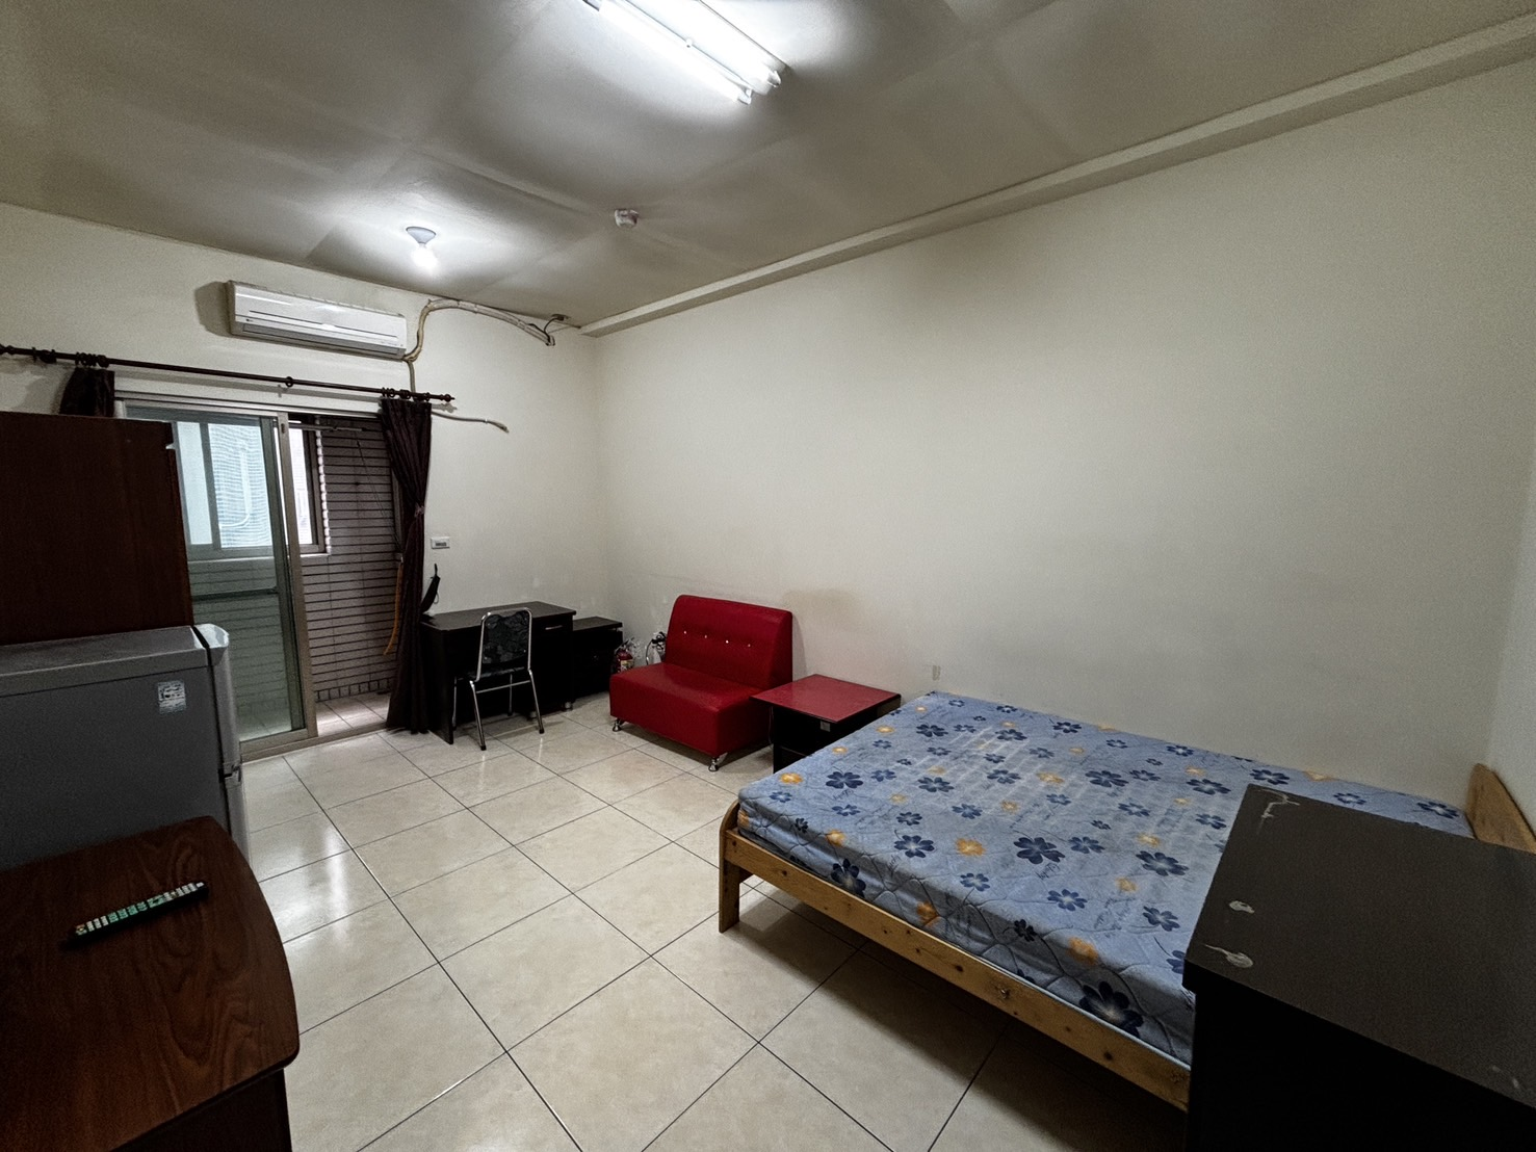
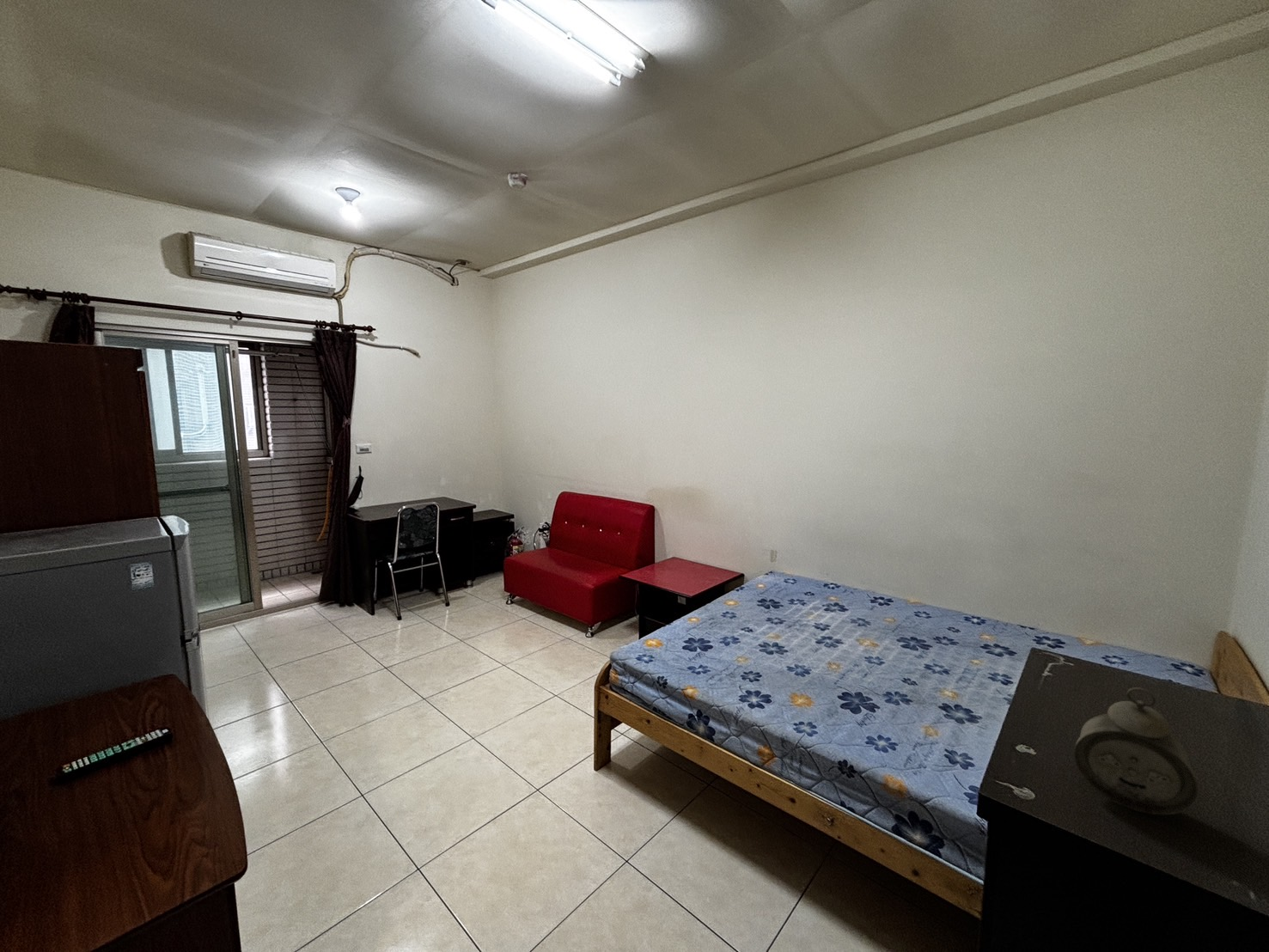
+ alarm clock (1134, 743)
